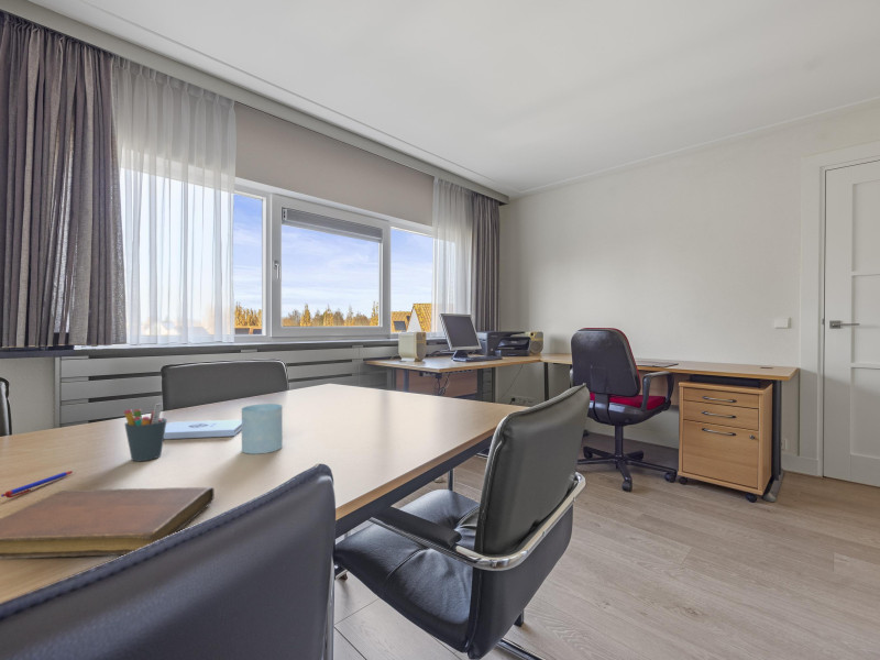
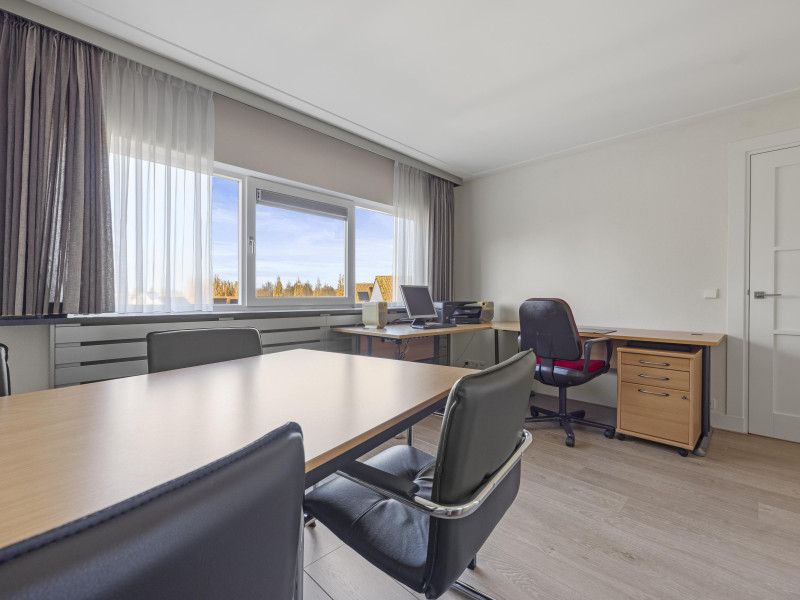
- glass (262, 427)
- pen holder (145, 429)
- notebook (102, 517)
- pen (41, 482)
- notepad (200, 428)
